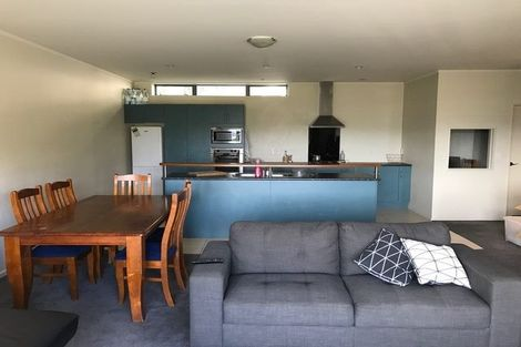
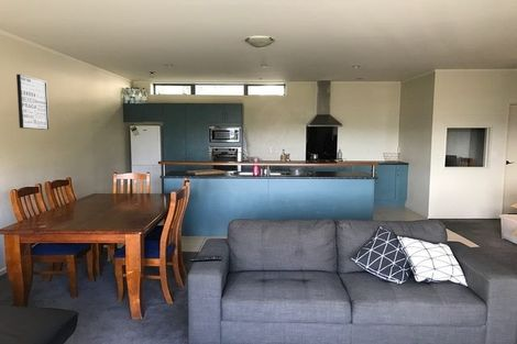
+ wall art (33, 103)
